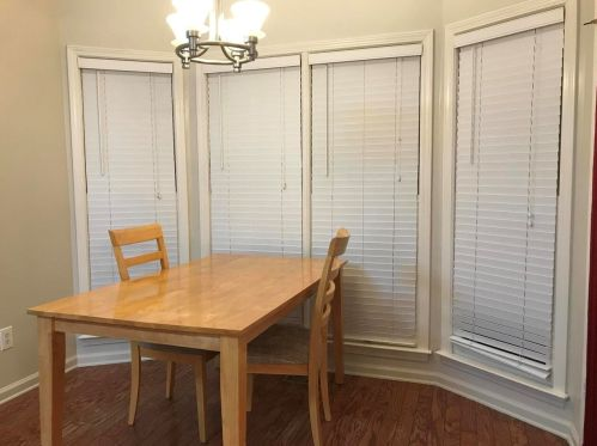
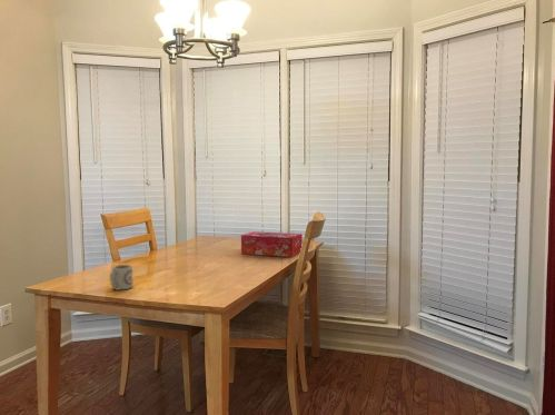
+ tissue box (271, 244)
+ cup (120, 277)
